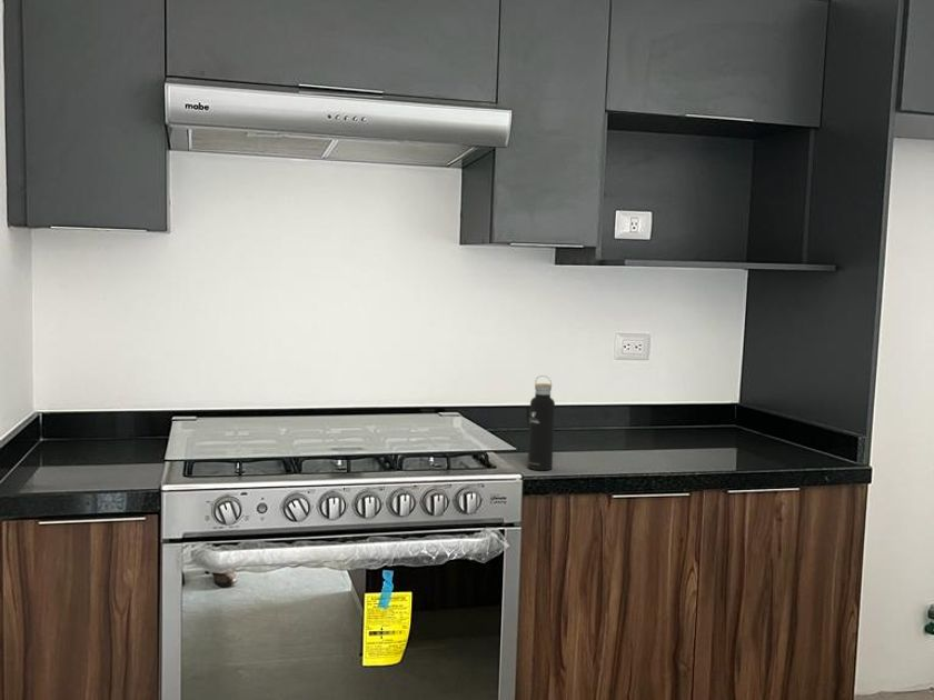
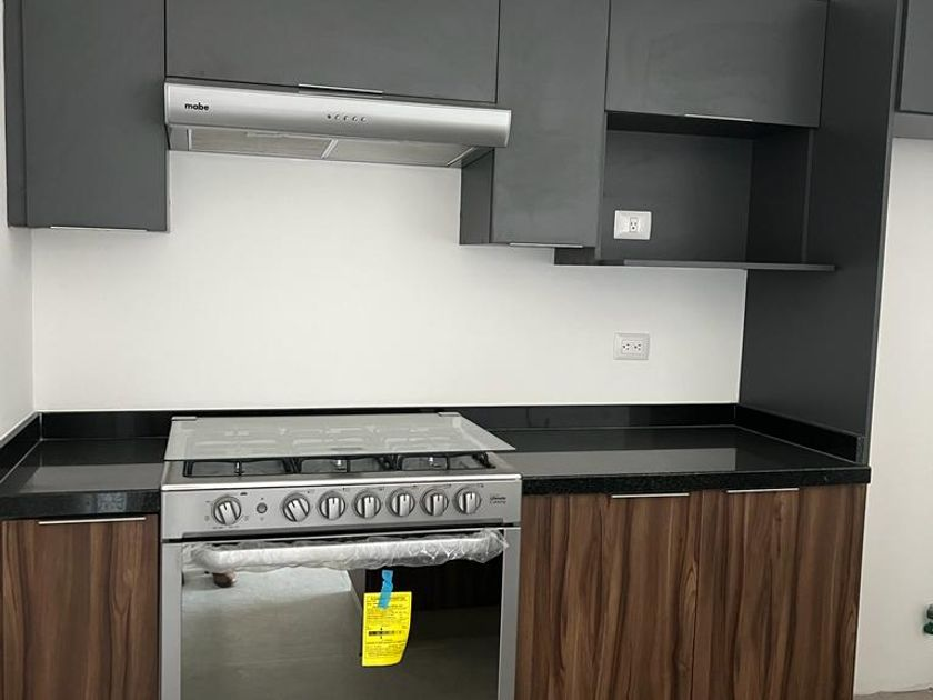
- water bottle (541, 421)
